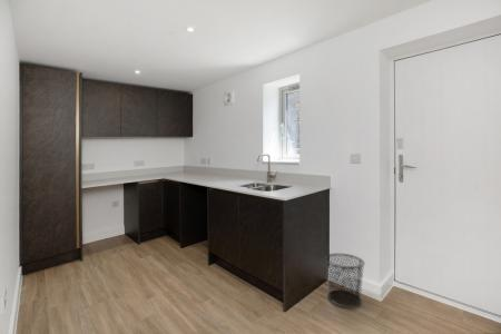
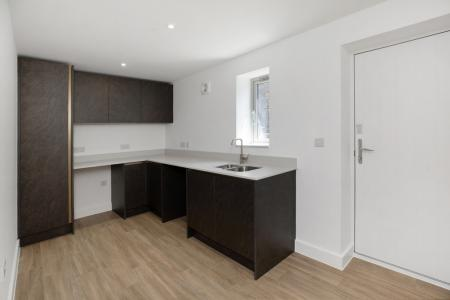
- waste bin (344, 278)
